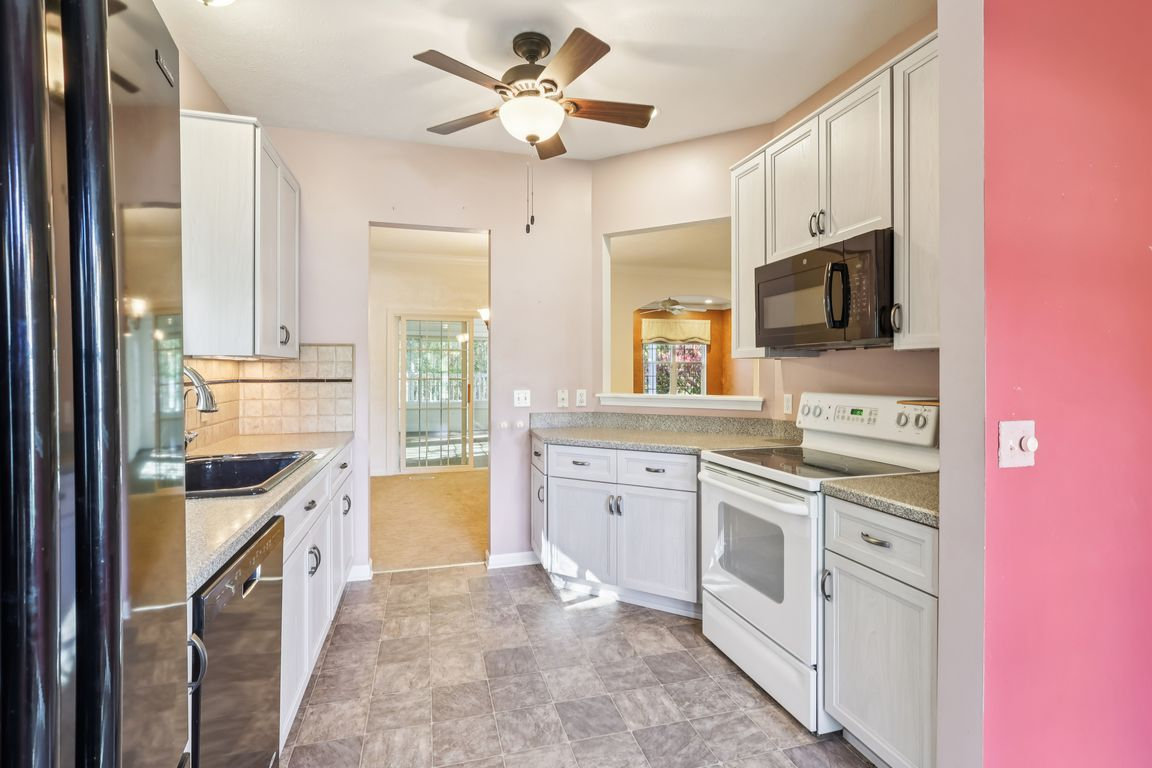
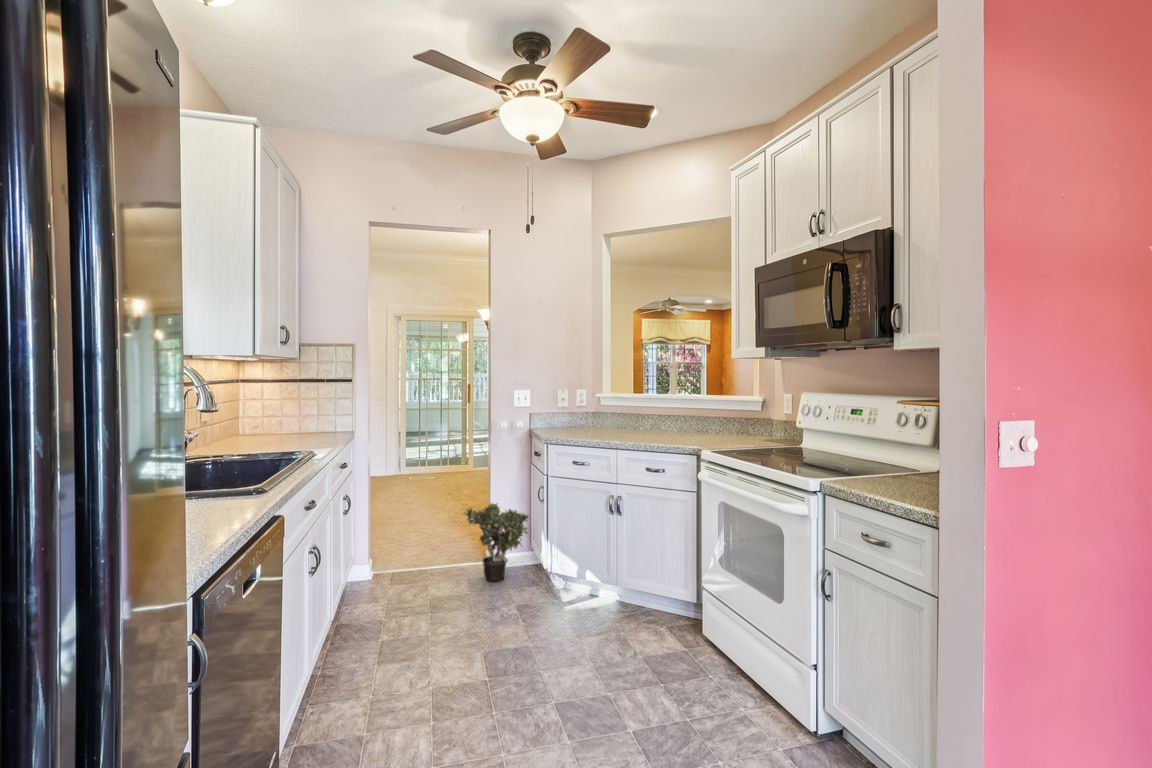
+ potted plant (496, 541)
